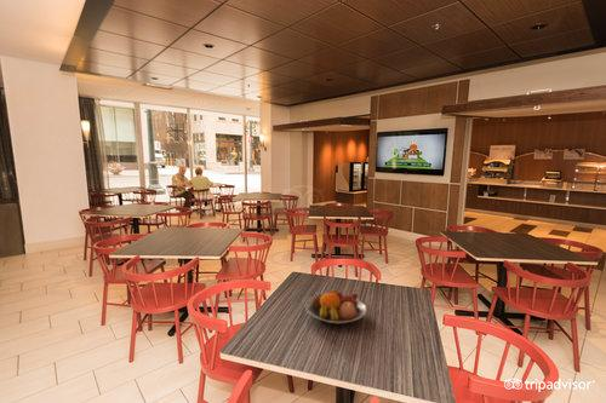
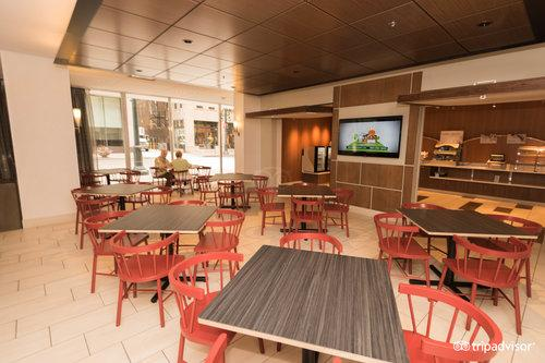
- fruit bowl (335, 303)
